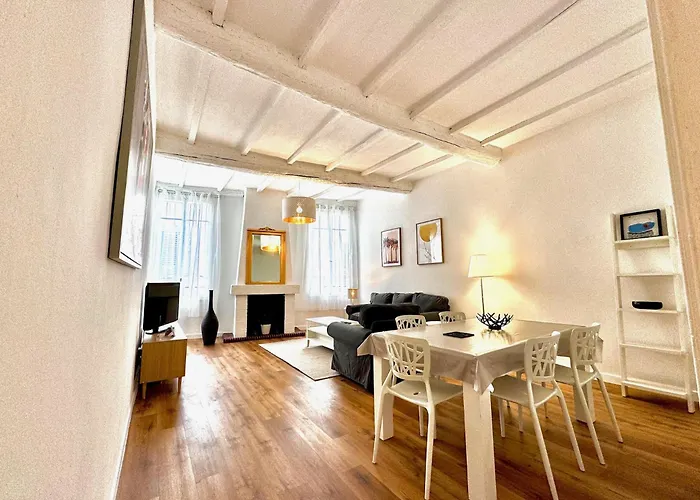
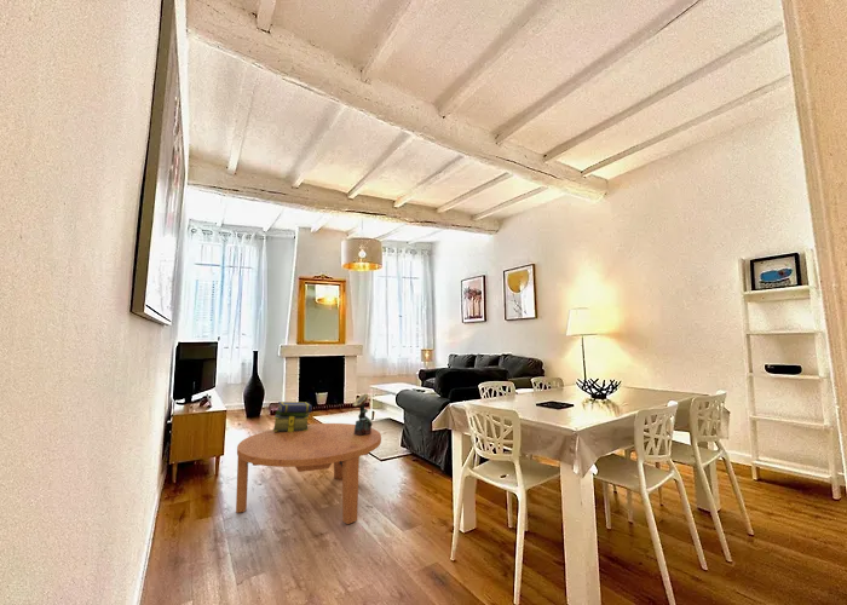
+ stack of books (293, 415)
+ coffee table (312, 468)
+ potted flower (362, 413)
